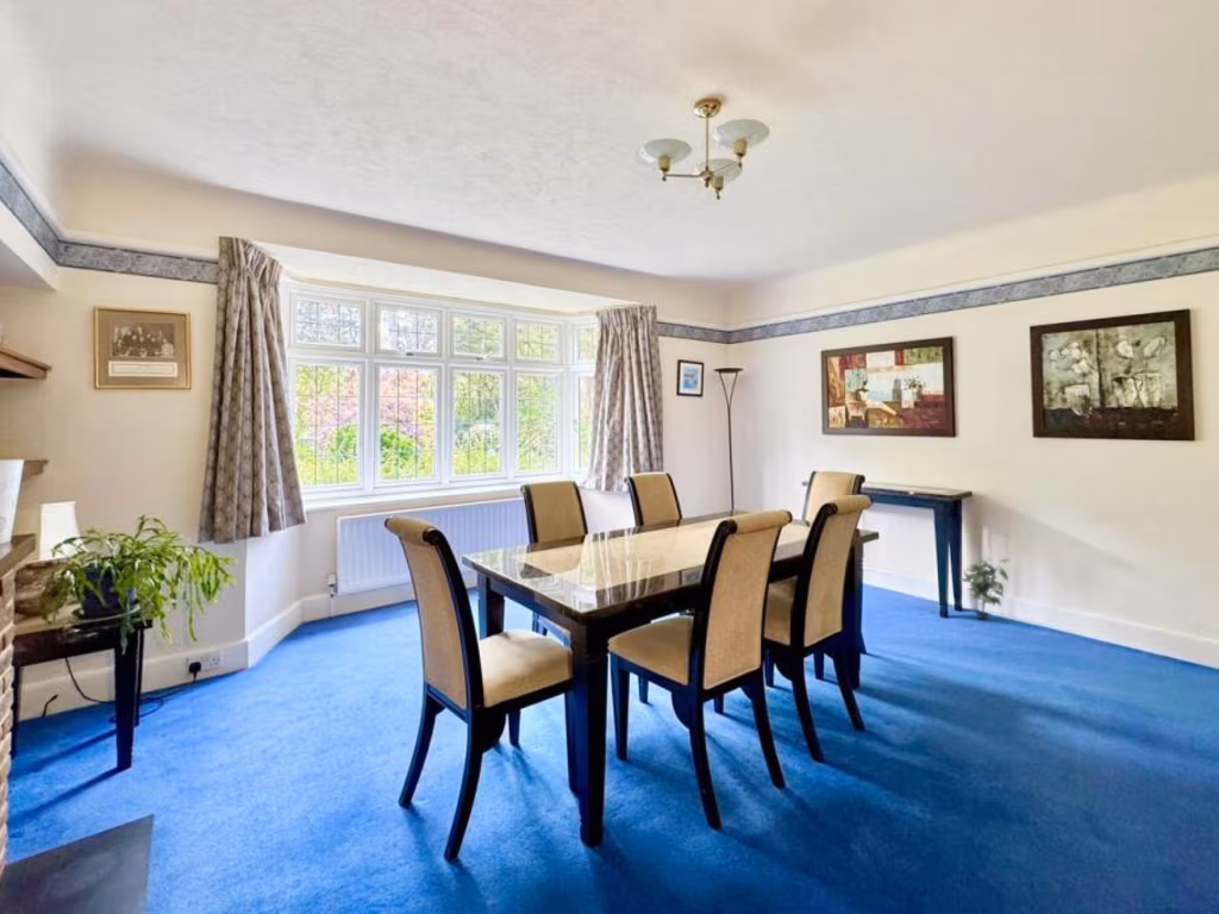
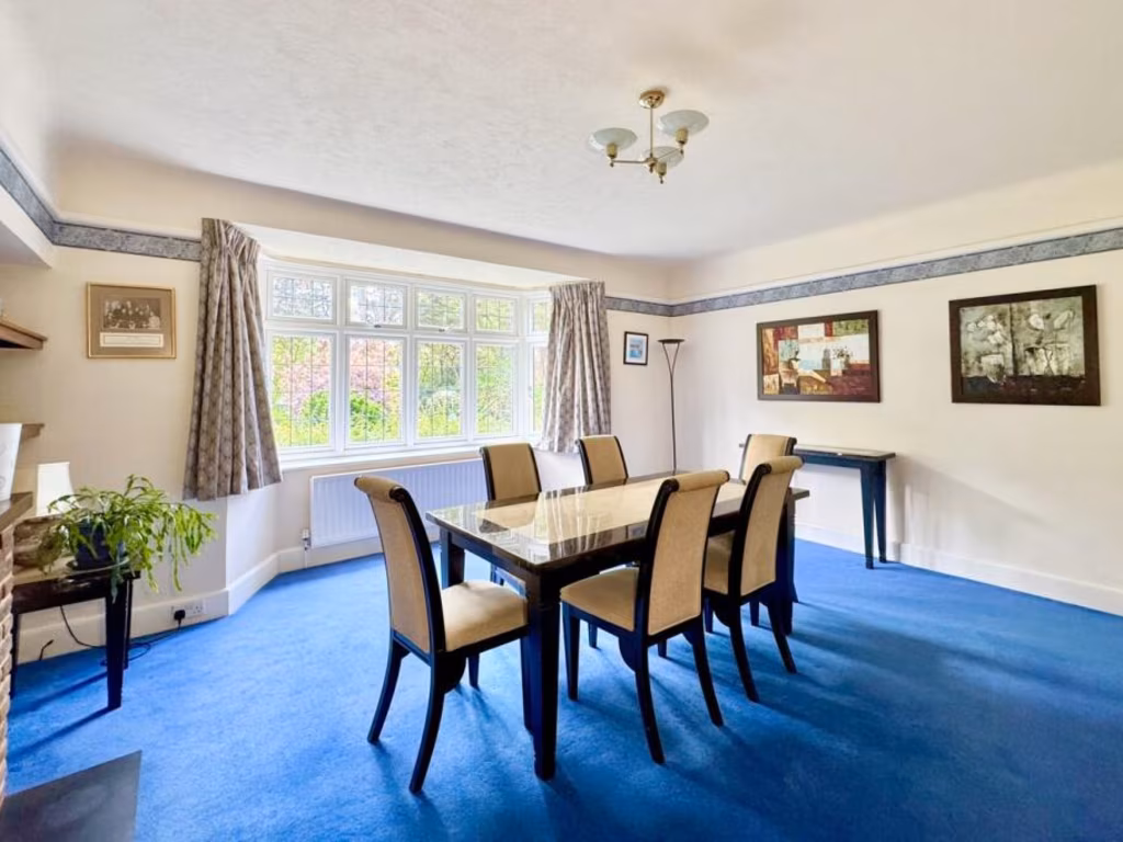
- potted plant (984, 587)
